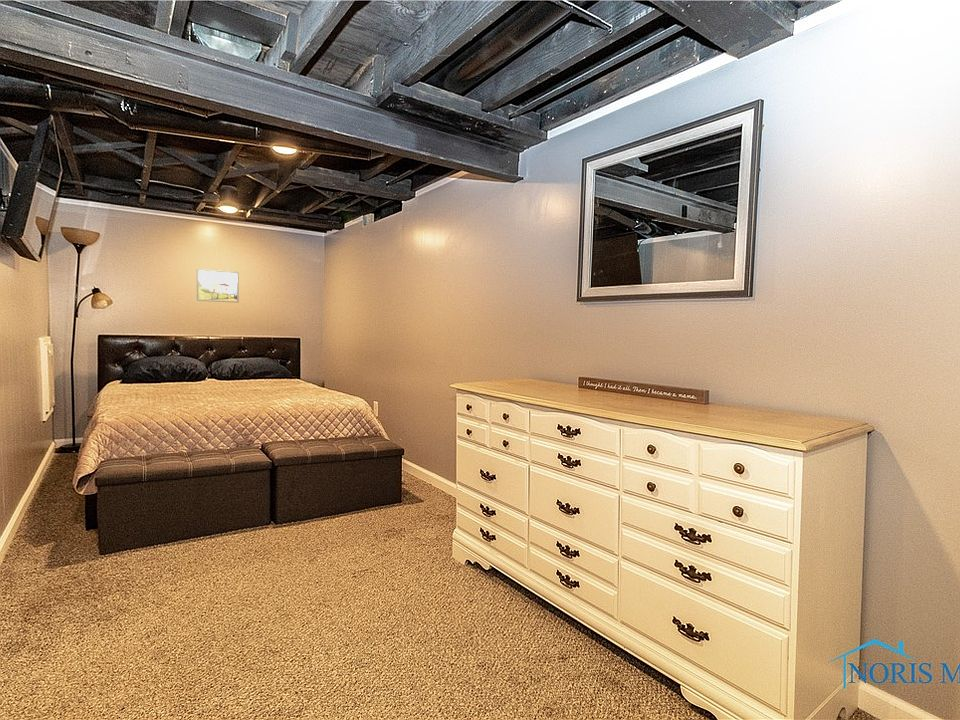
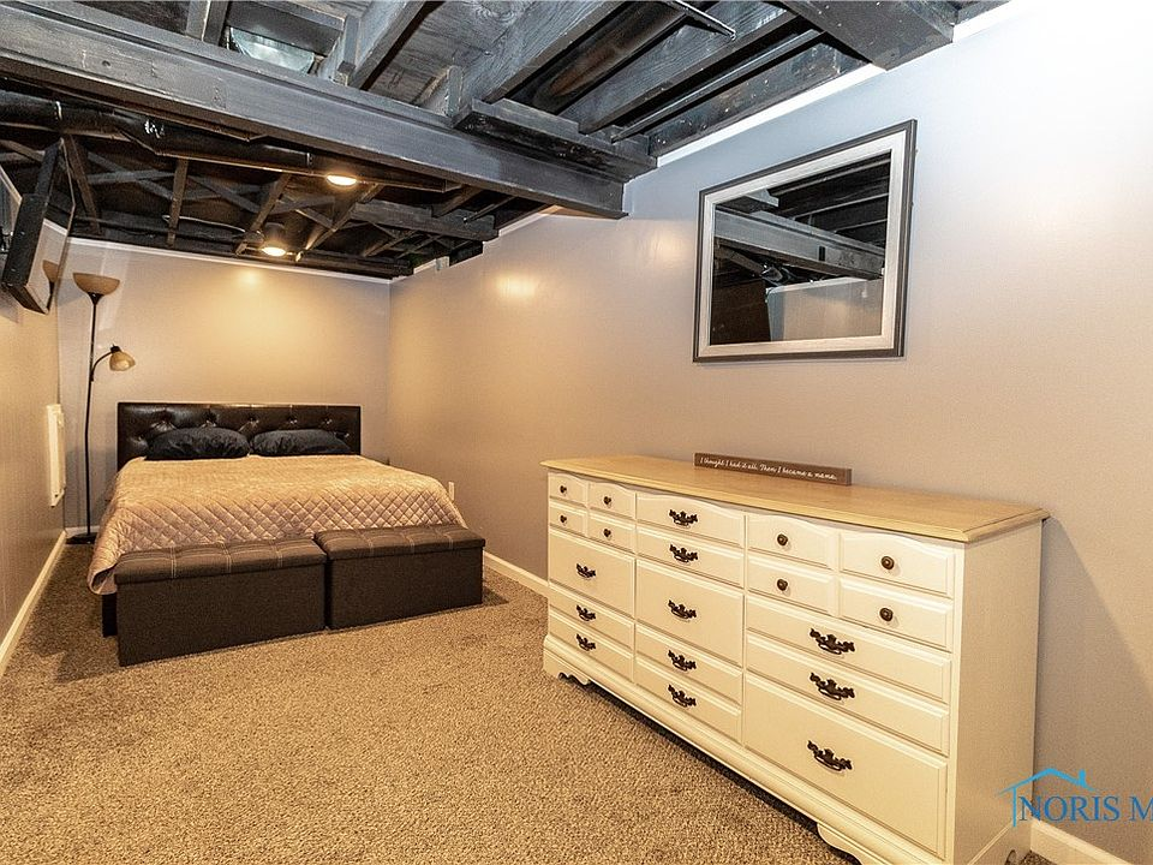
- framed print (218, 286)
